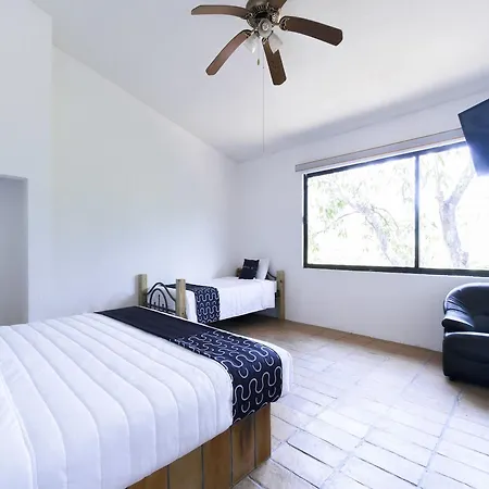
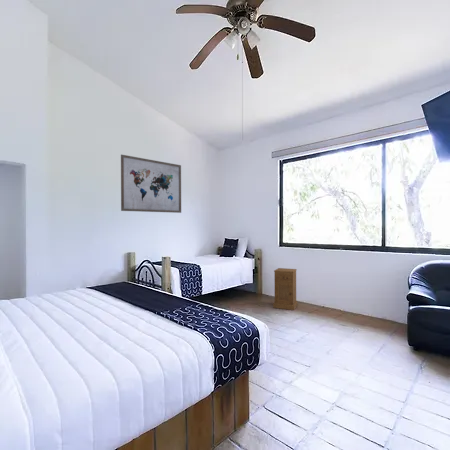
+ nightstand (285, 288)
+ wall art (153, 186)
